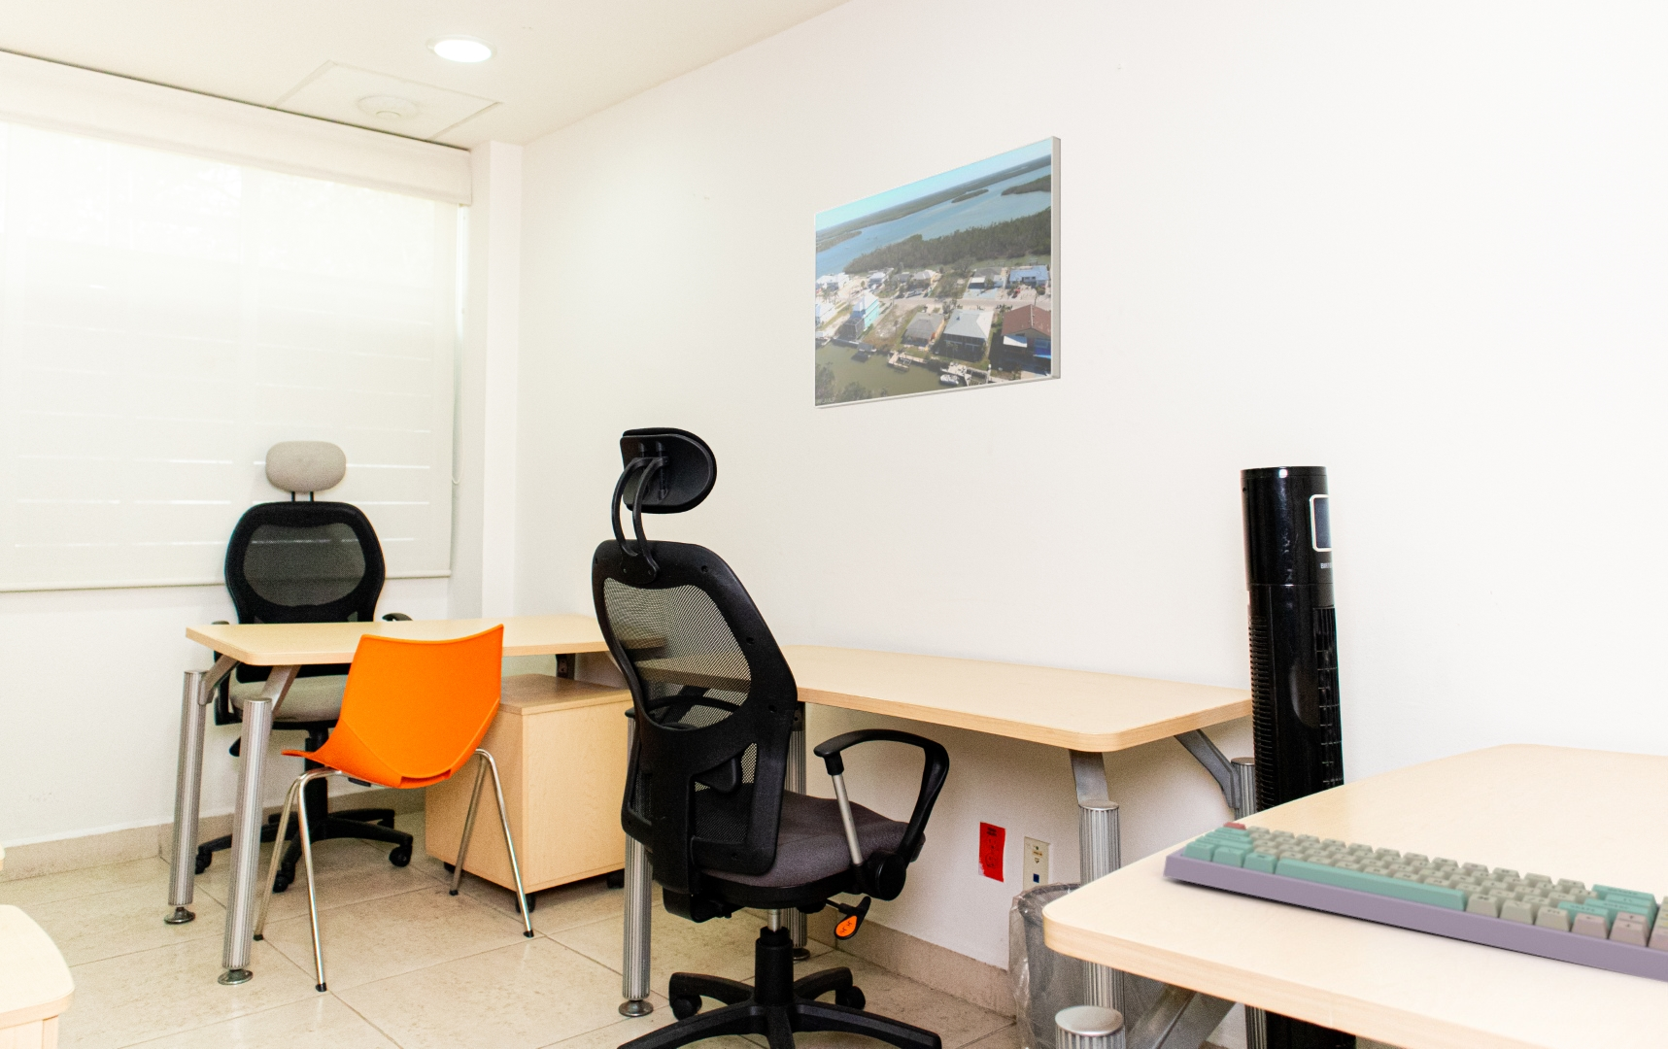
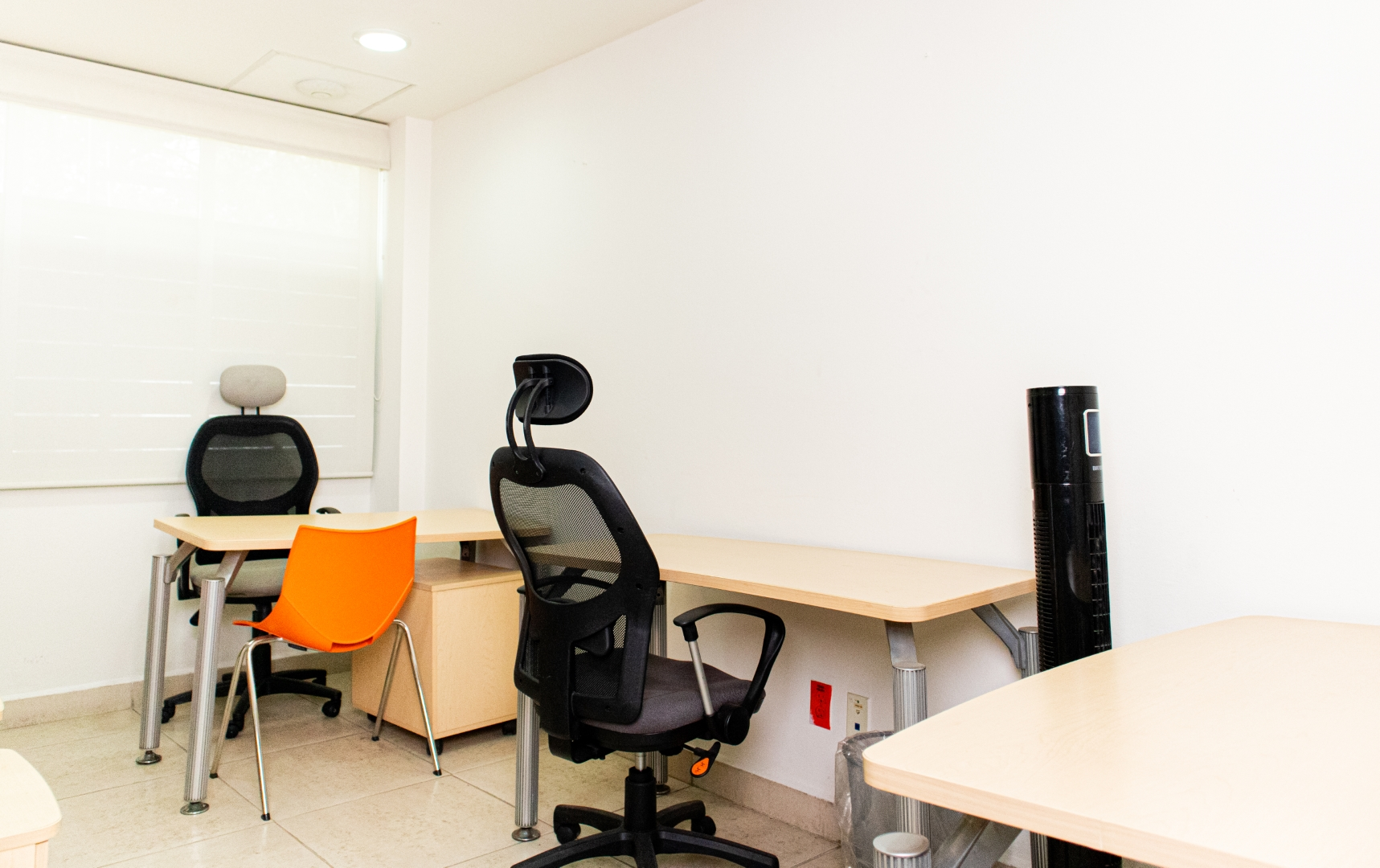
- keyboard (1417, 887)
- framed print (923, 286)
